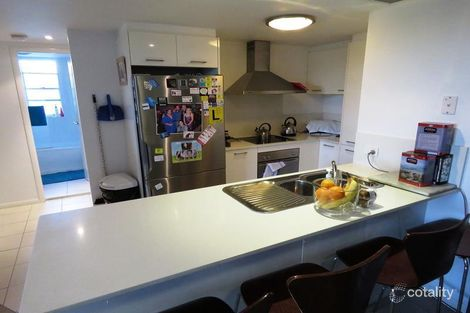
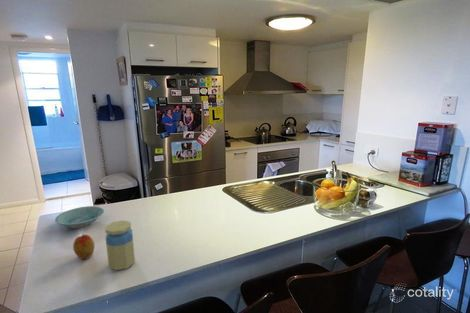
+ apple (83, 245)
+ bowl (81, 218)
+ jar (120, 245)
